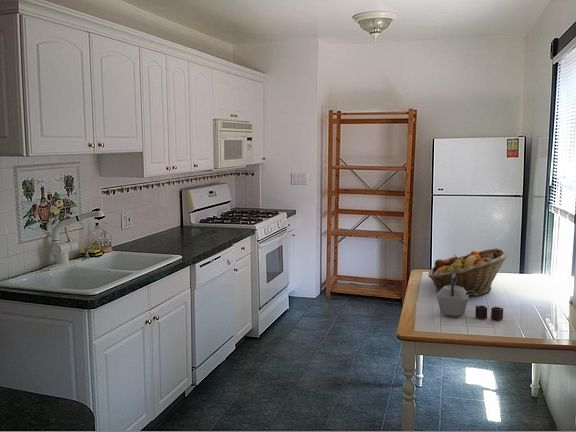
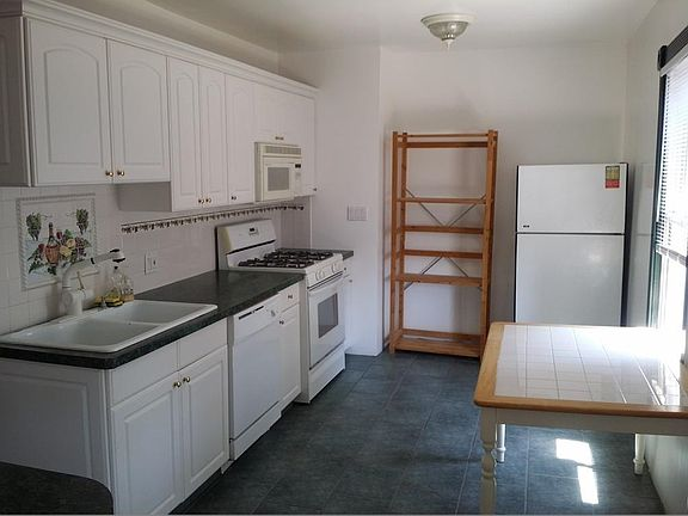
- kettle (468, 295)
- fruit basket (467, 269)
